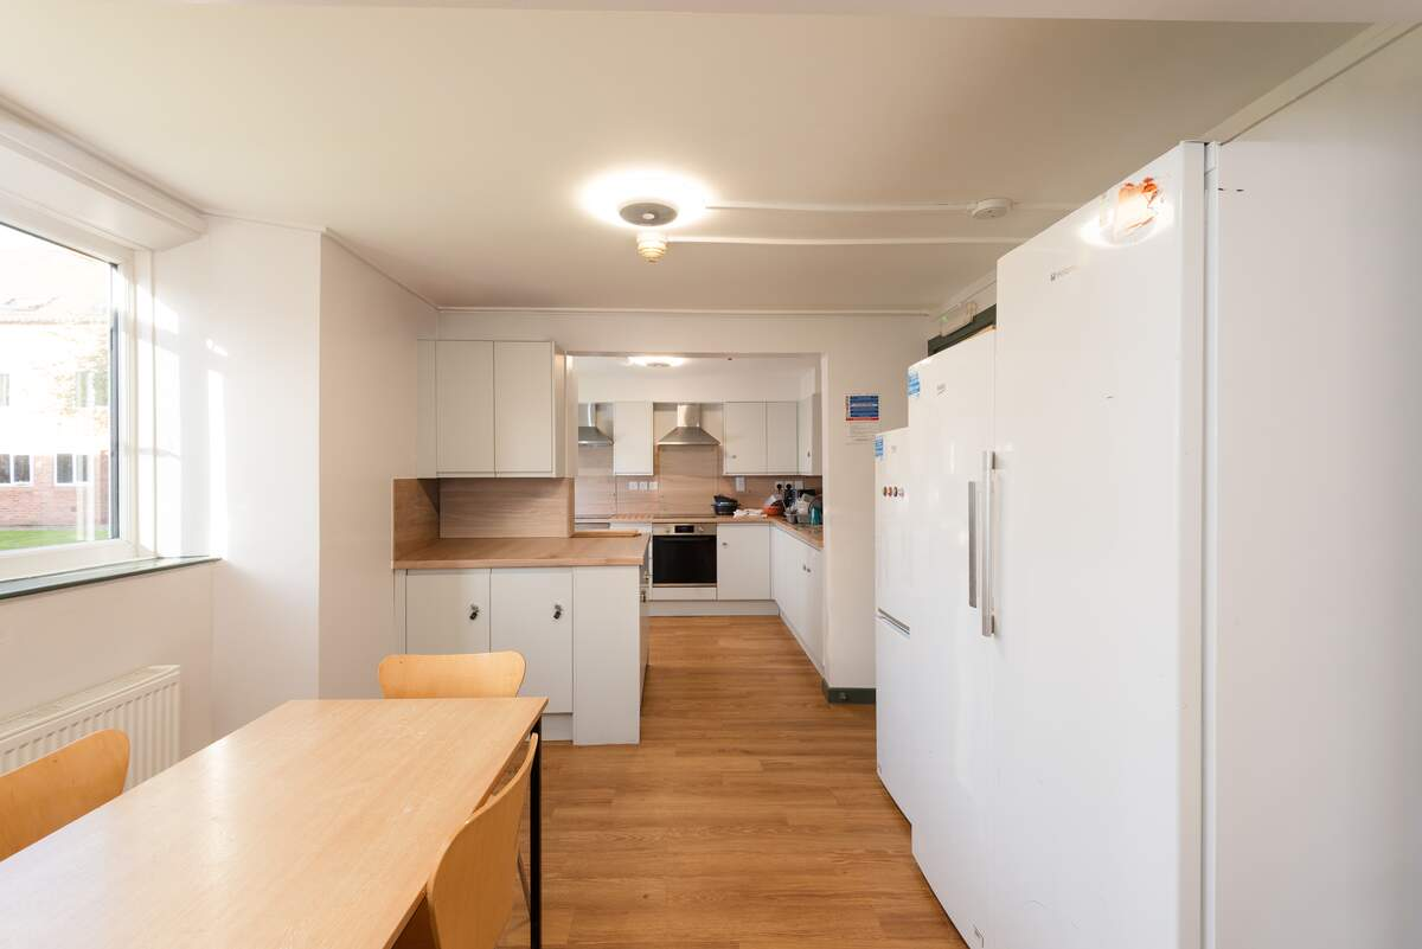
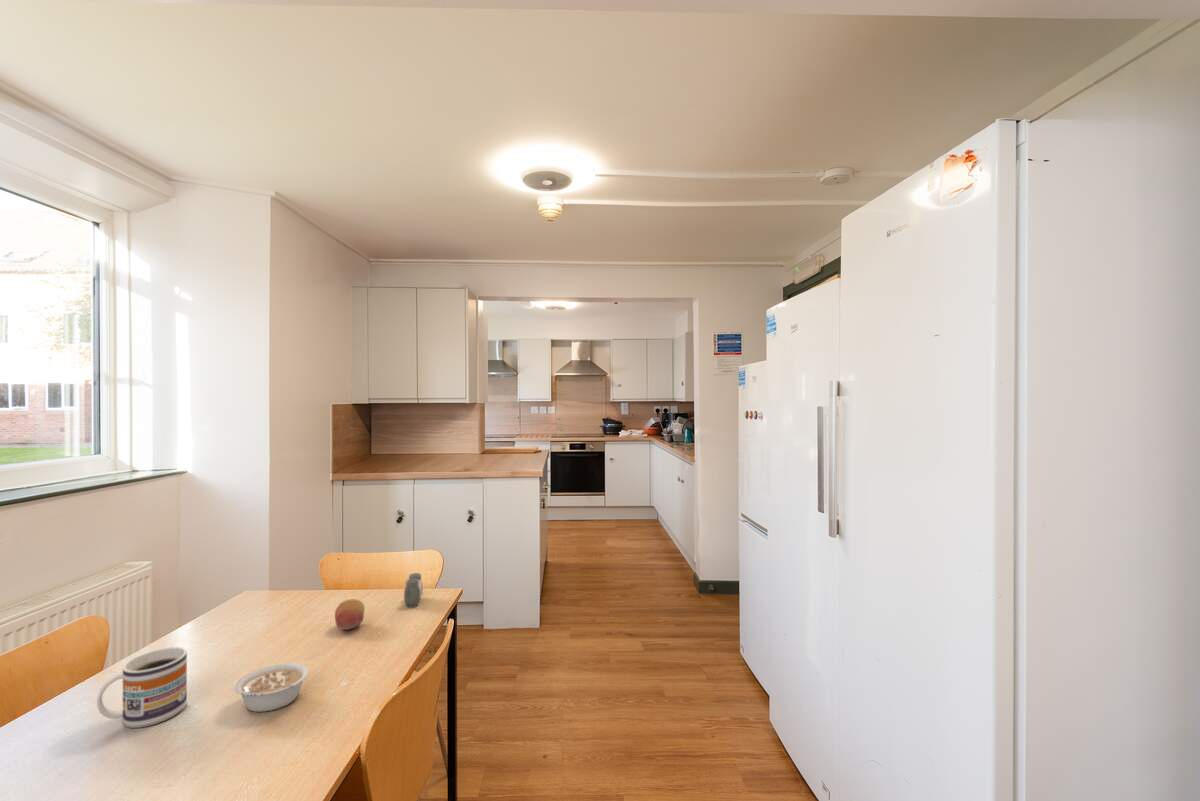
+ salt and pepper shaker (413, 589)
+ mug (148, 686)
+ fruit (349, 613)
+ legume (275, 686)
